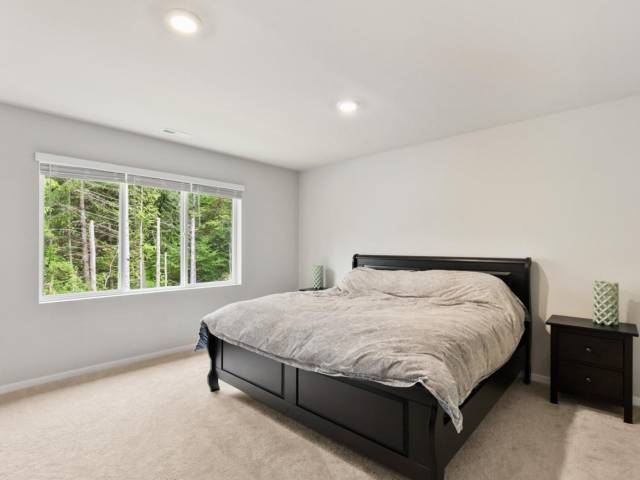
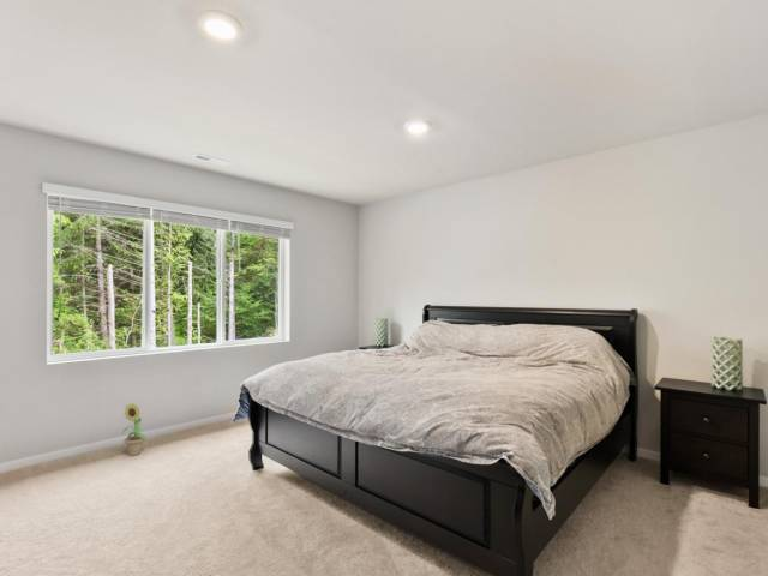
+ sunflower (137, 427)
